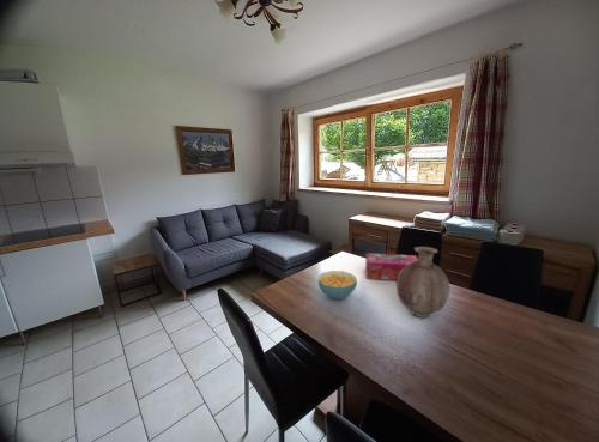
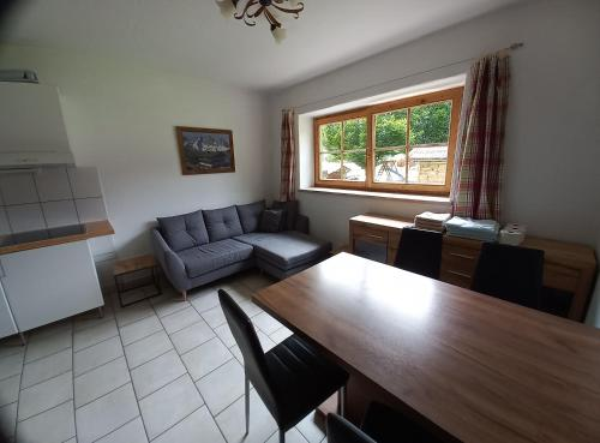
- tissue box (391, 266)
- cereal bowl (337, 286)
- vase (422, 281)
